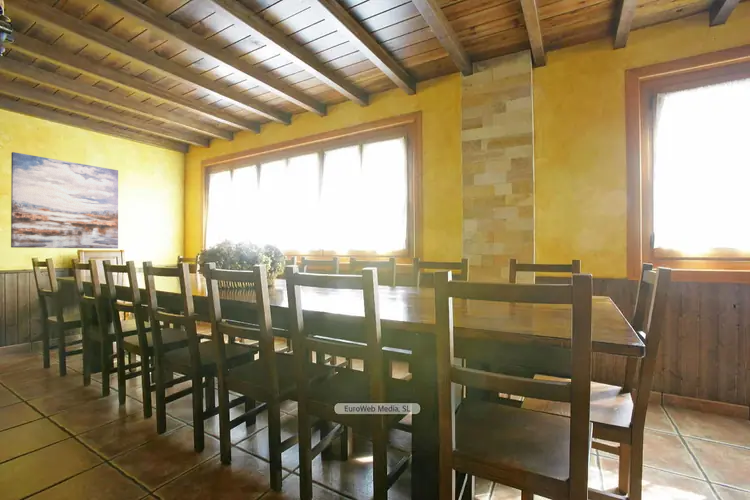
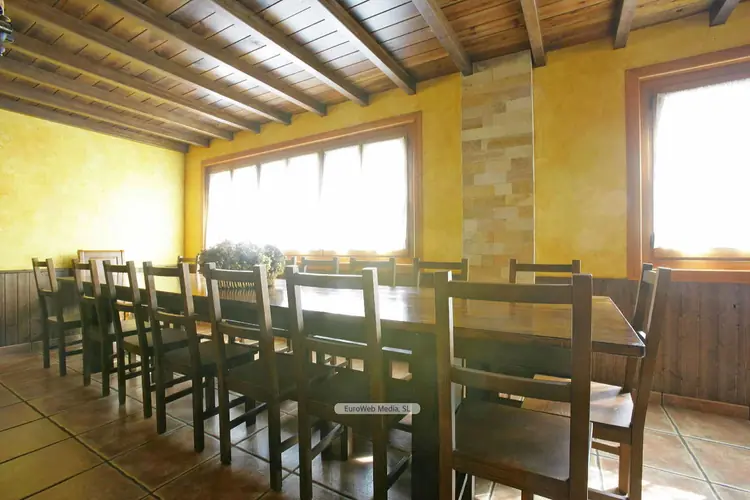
- wall art (69, 205)
